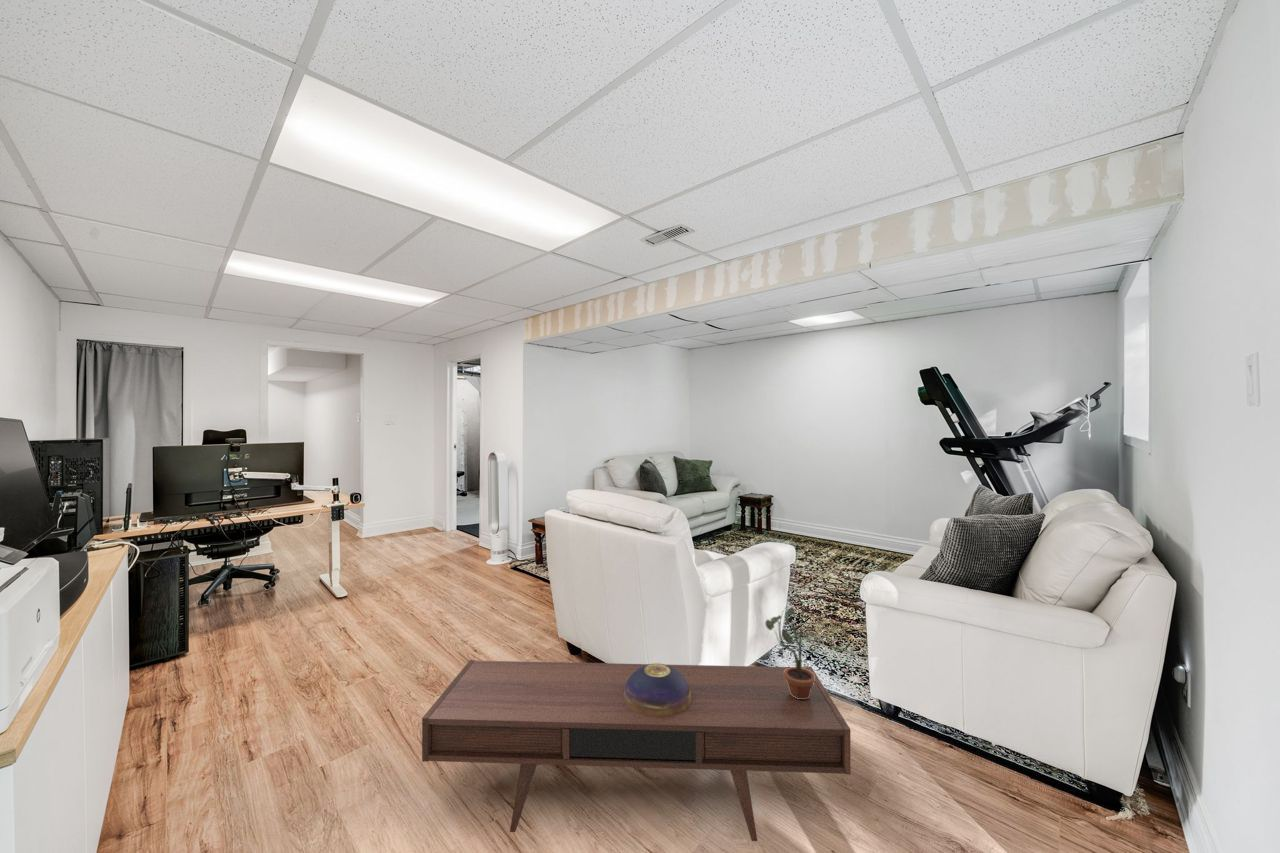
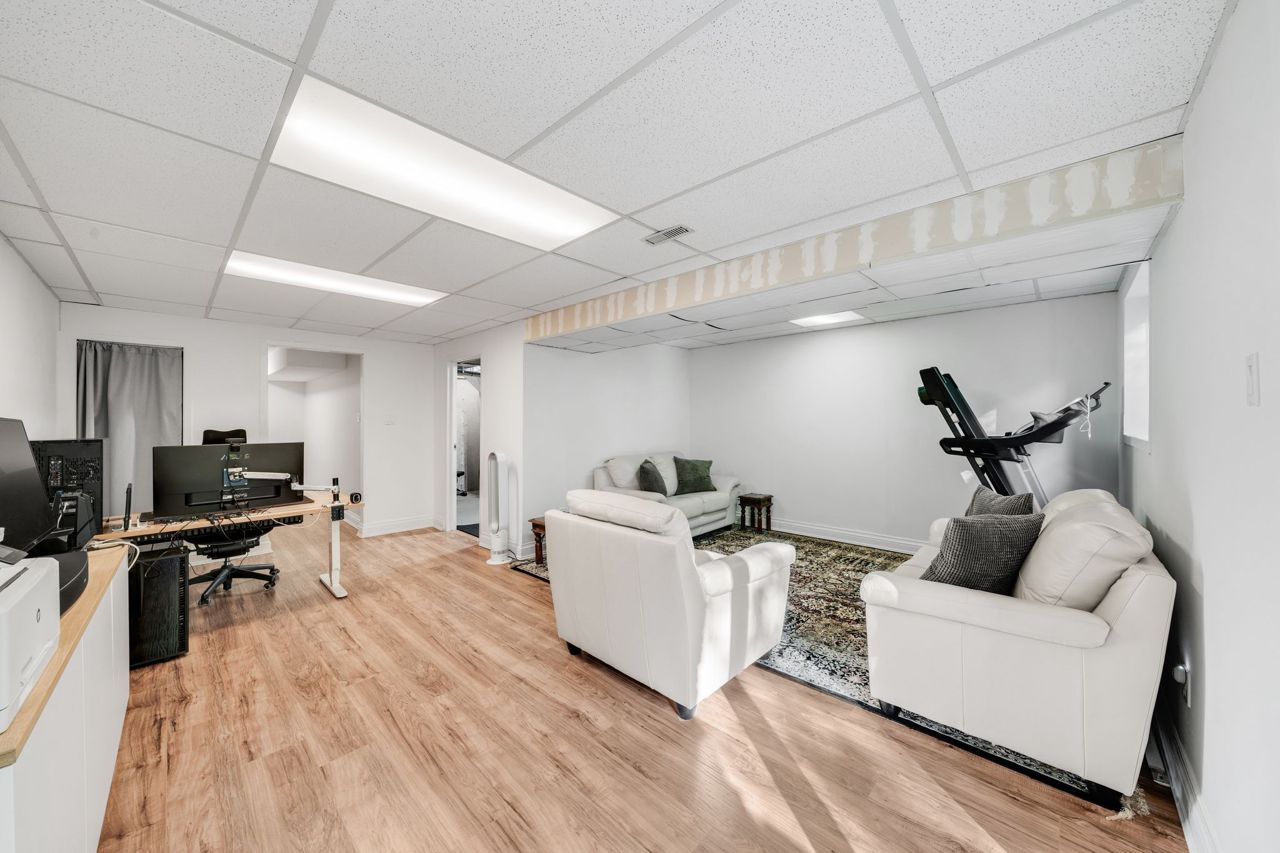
- coffee table (635, 739)
- decorative bowl (657, 680)
- potted plant (793, 650)
